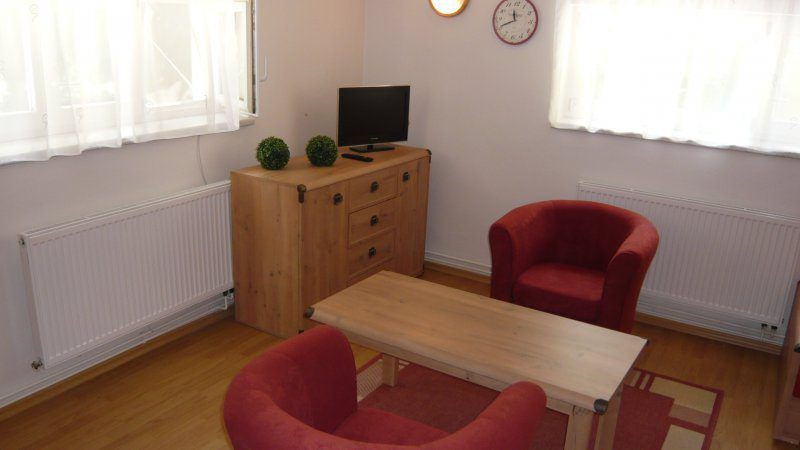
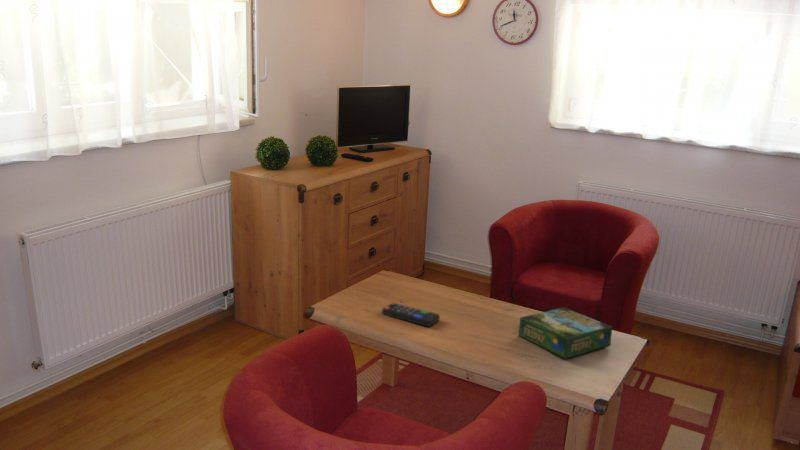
+ board game (564, 331)
+ remote control (410, 313)
